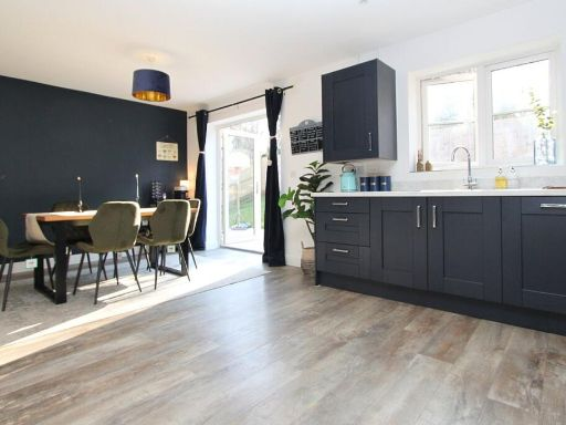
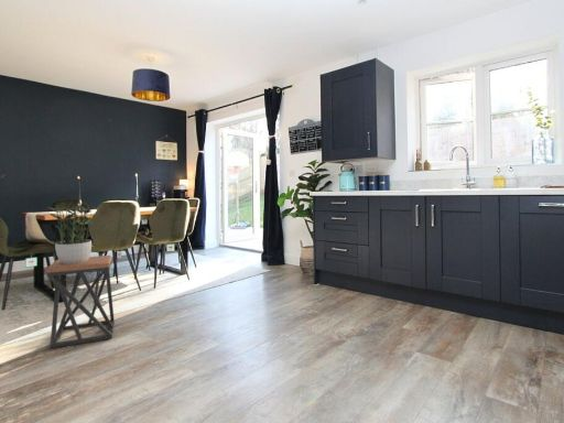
+ stool (83, 296)
+ potted plant (73, 231)
